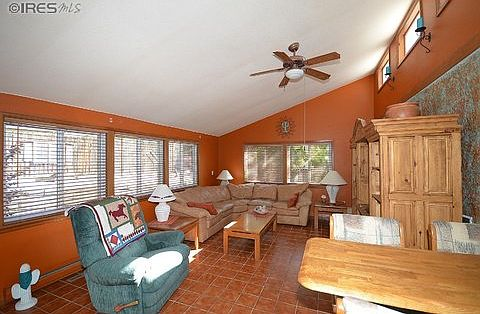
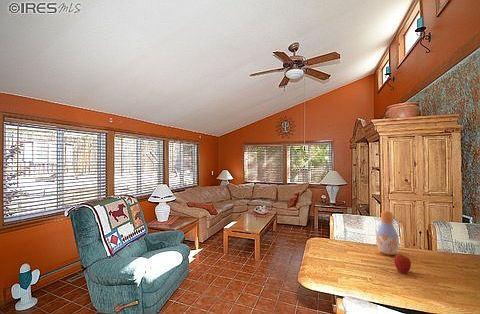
+ vase (387, 232)
+ fruit (402, 262)
